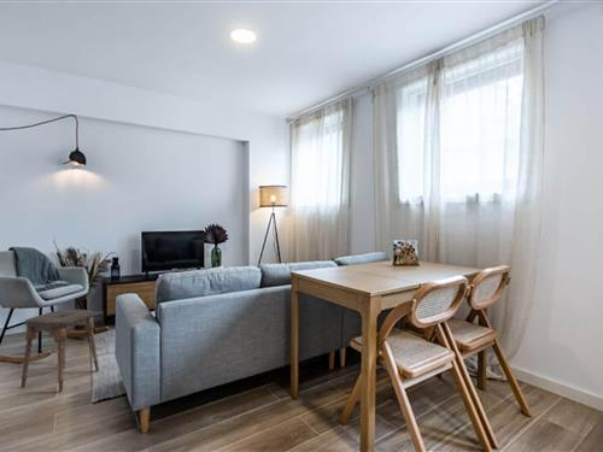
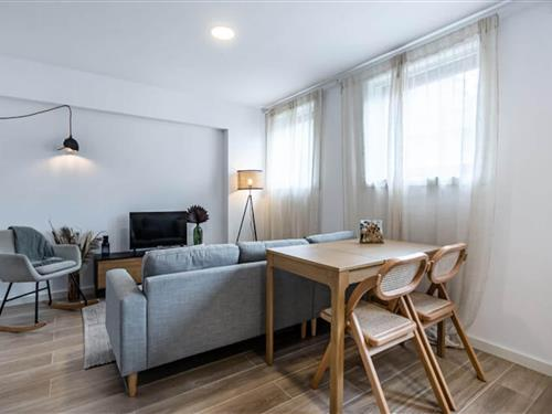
- stool (62, 346)
